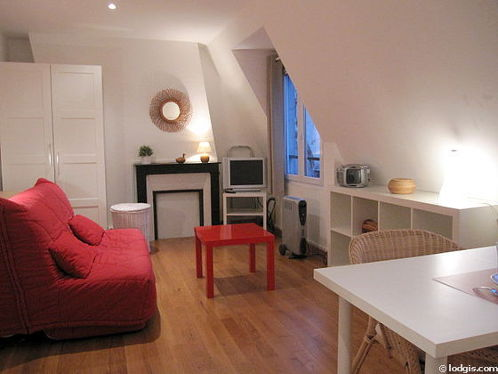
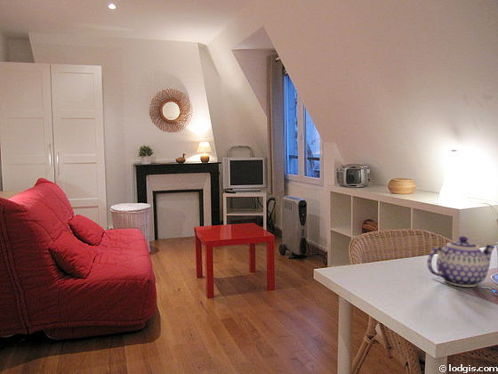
+ teapot (462, 259)
